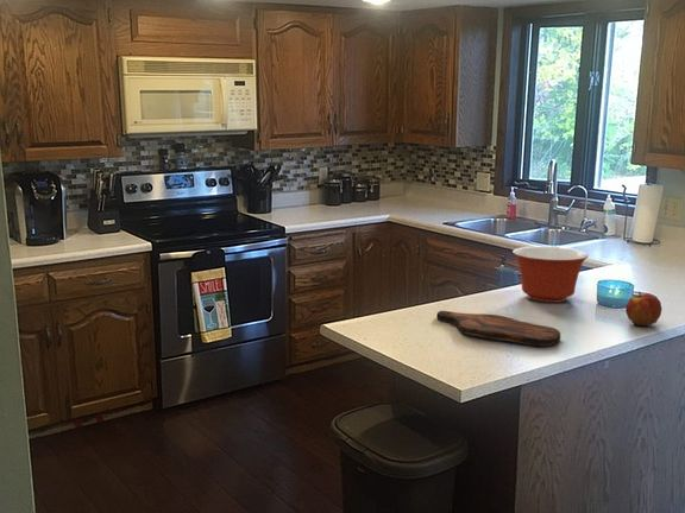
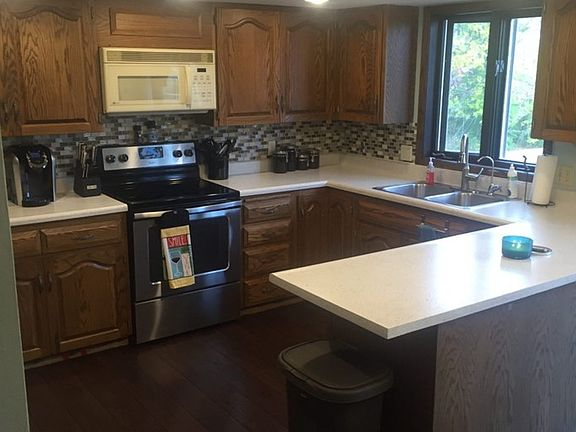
- cutting board (491, 327)
- mixing bowl (548, 276)
- apple (643, 308)
